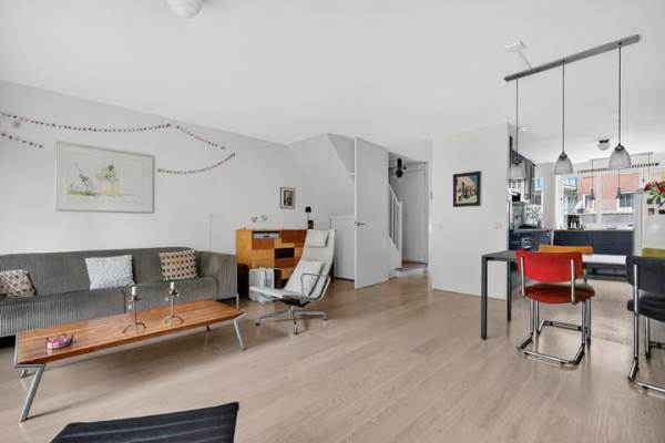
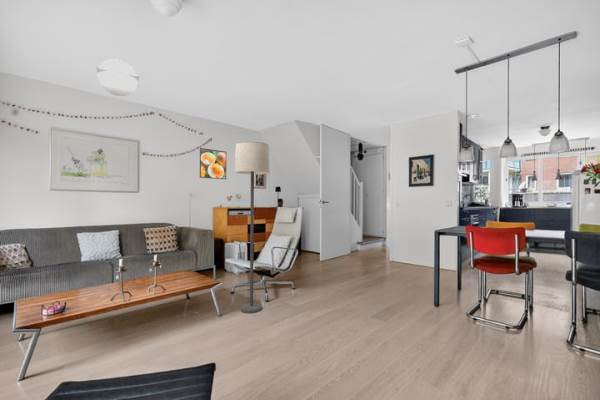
+ ceiling light (118, 78)
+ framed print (213, 164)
+ lamp (252, 227)
